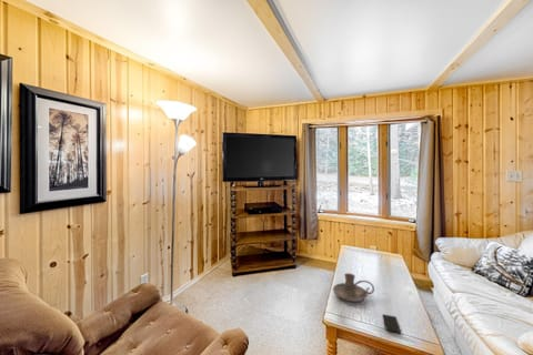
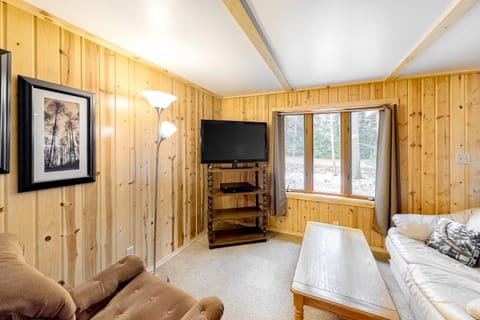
- smartphone (391, 323)
- candle holder (353, 285)
